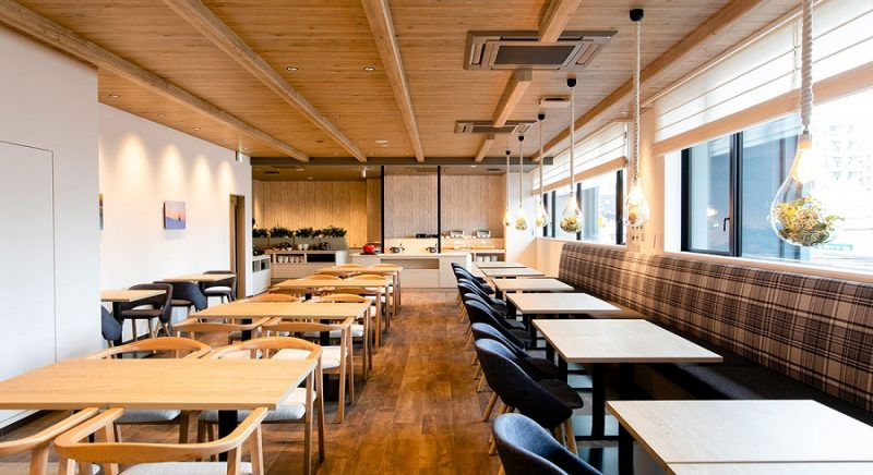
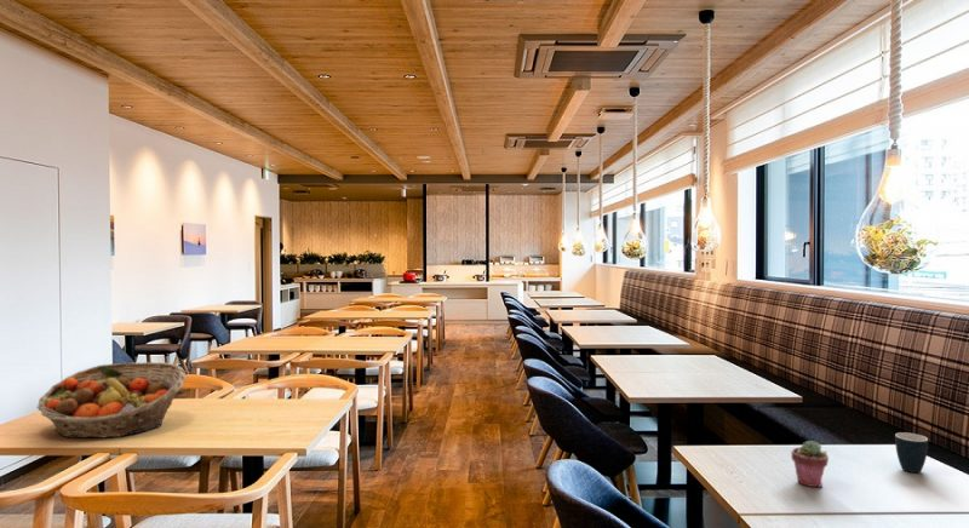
+ mug (913, 452)
+ potted succulent (809, 461)
+ fruit basket (115, 398)
